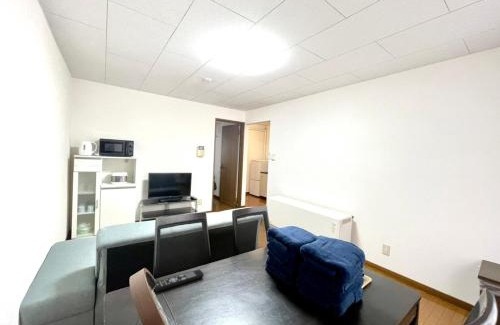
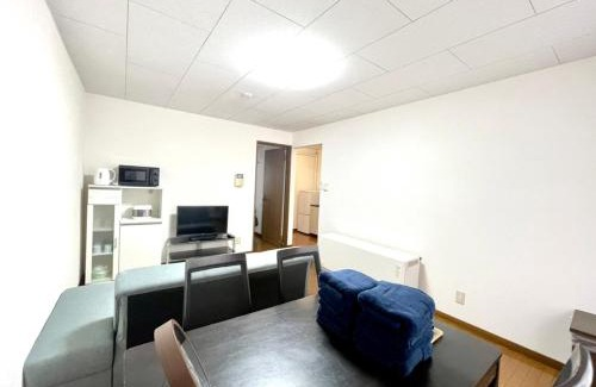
- remote control (179, 279)
